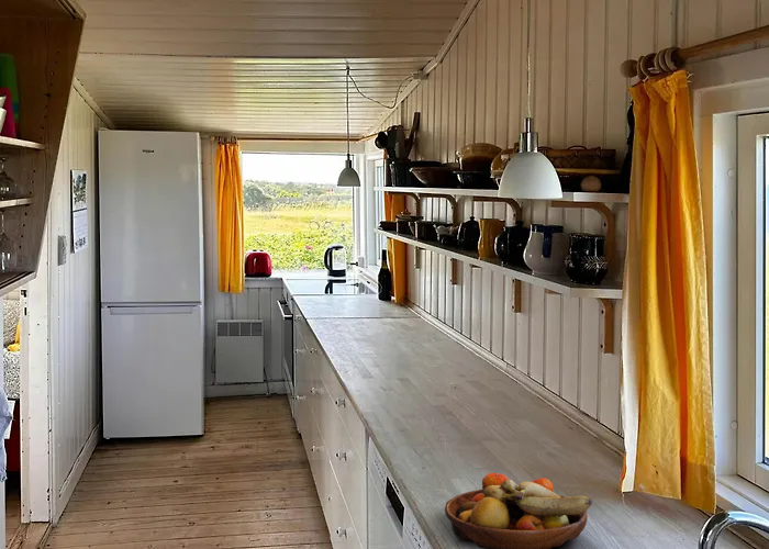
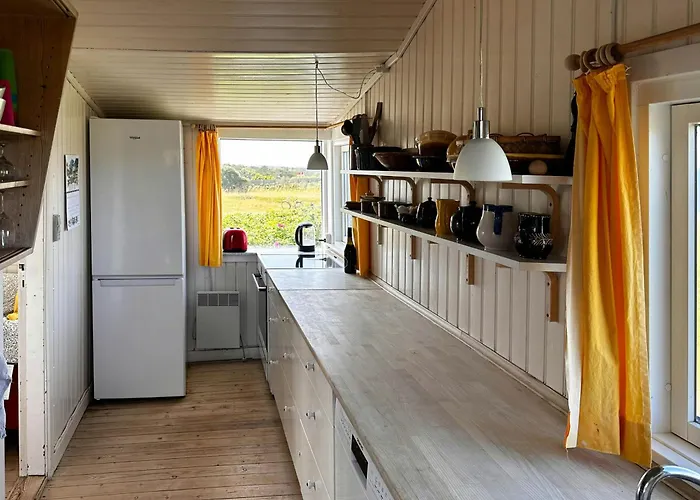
- fruit bowl (516, 503)
